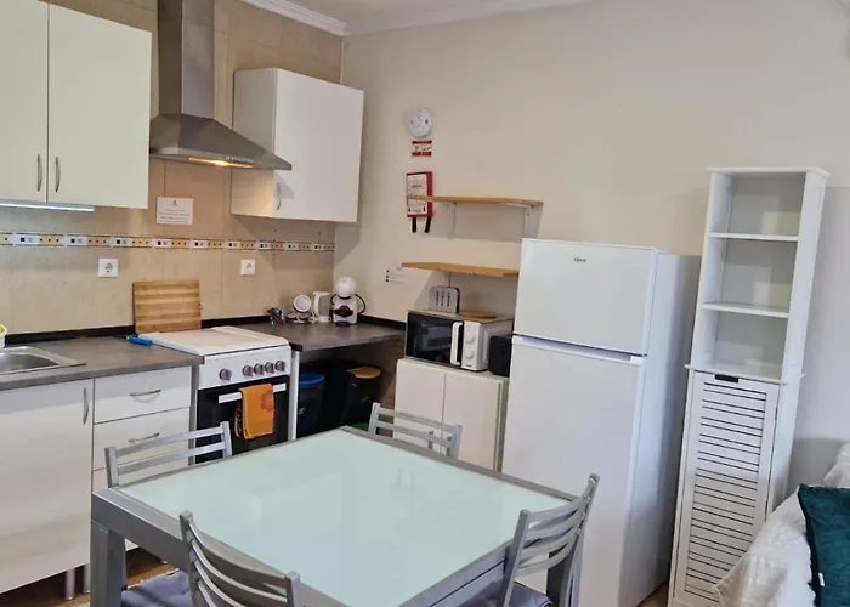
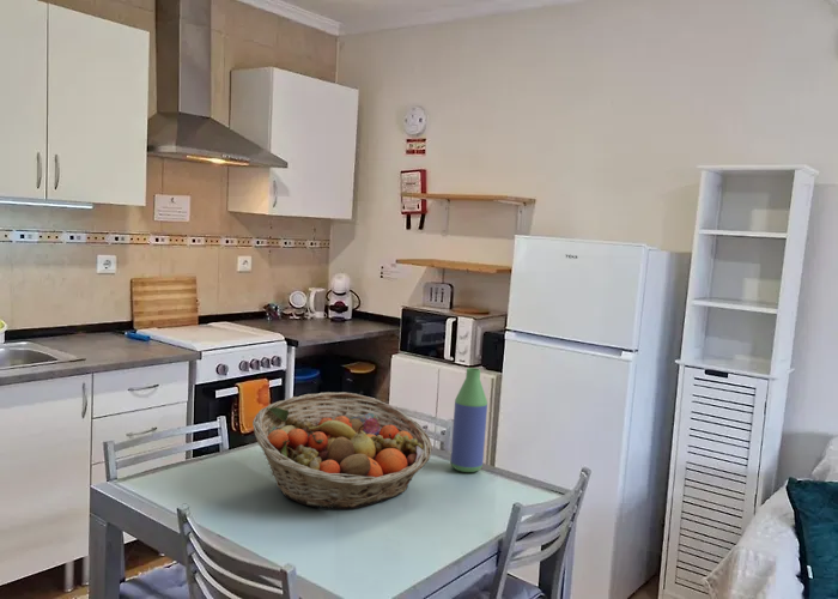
+ bottle (469, 419)
+ fruit basket (344, 447)
